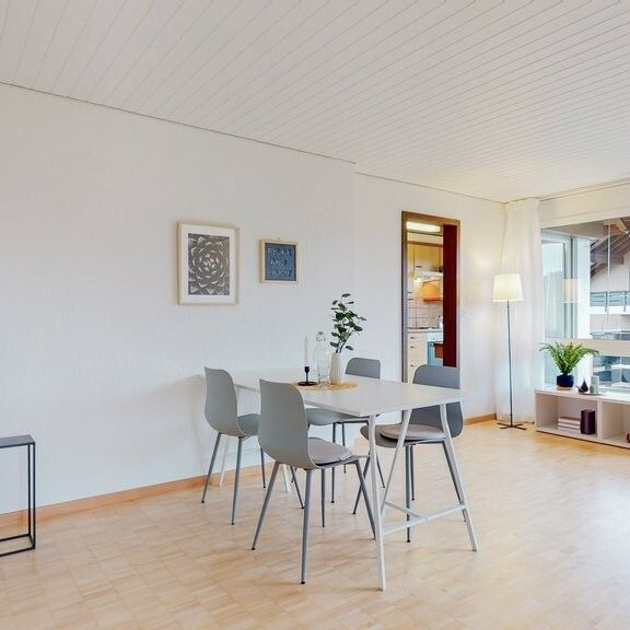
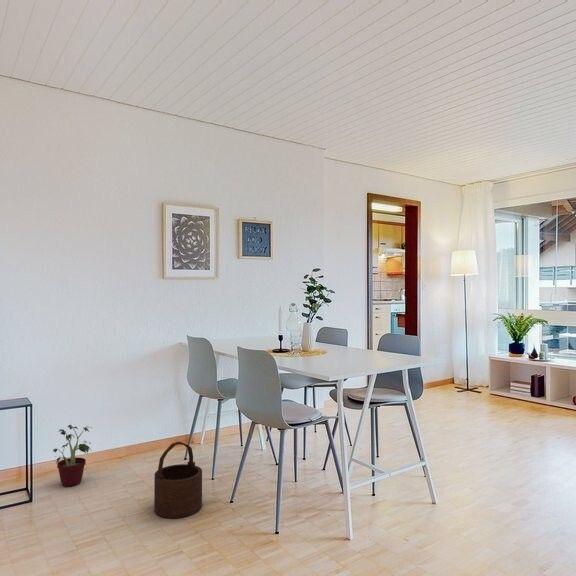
+ potted plant (70, 451)
+ wooden bucket (178, 475)
